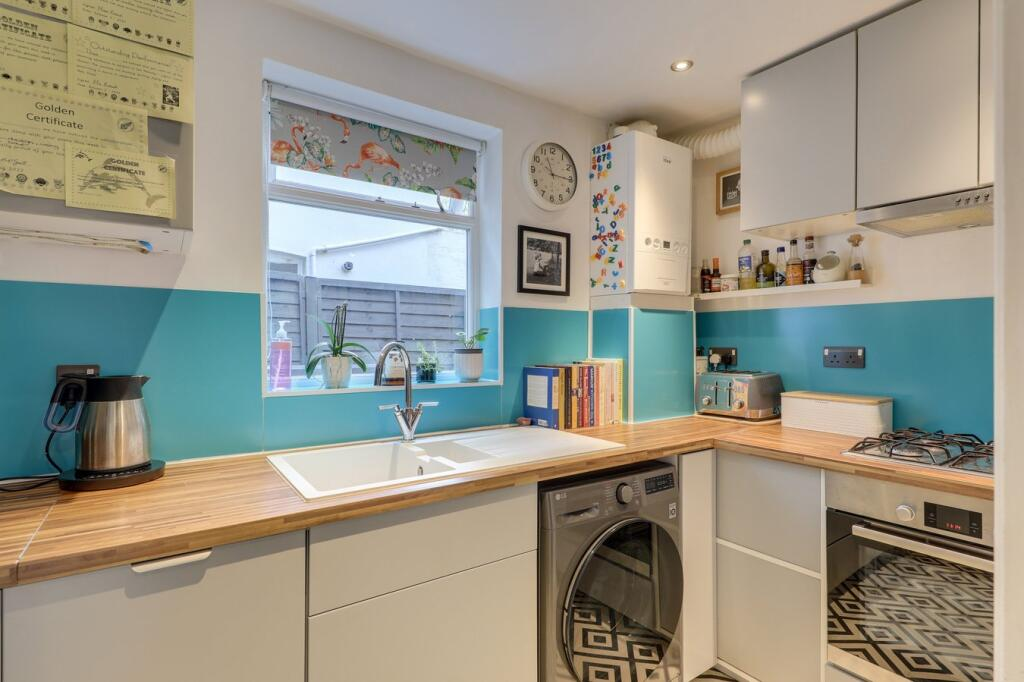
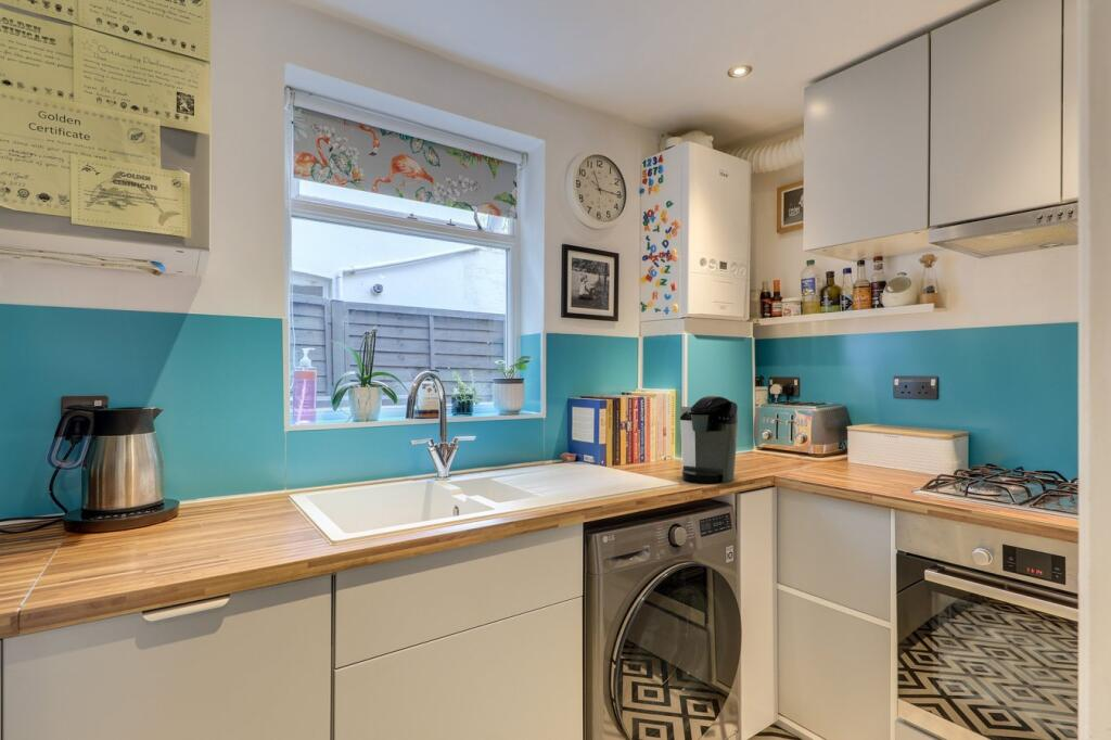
+ coffee maker (697, 435)
